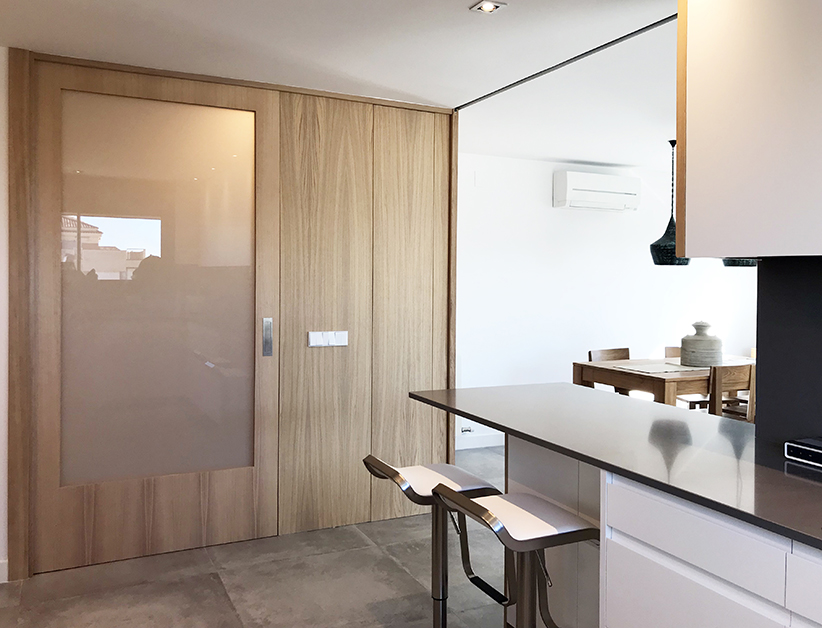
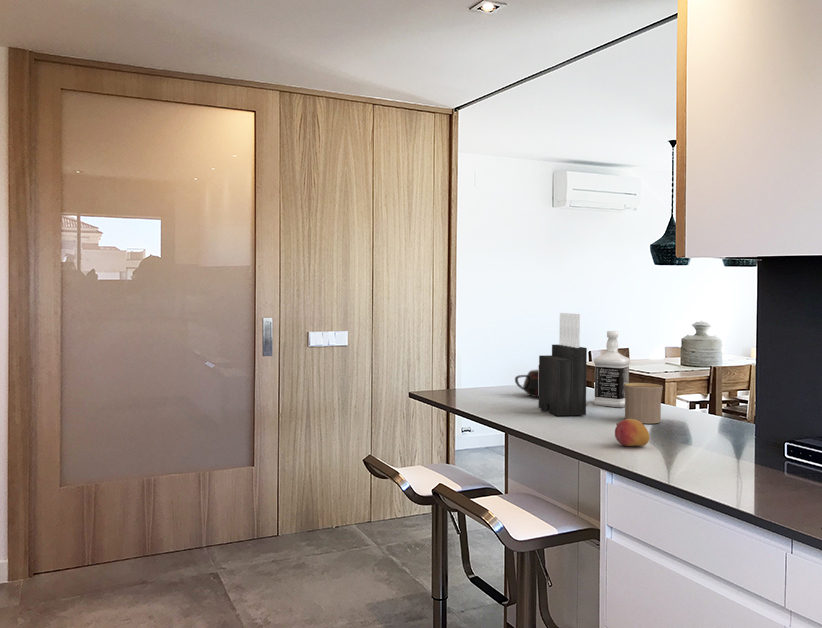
+ teapot (538, 380)
+ fruit (631, 432)
+ cup (642, 402)
+ knife block (559, 362)
+ bottle (612, 367)
